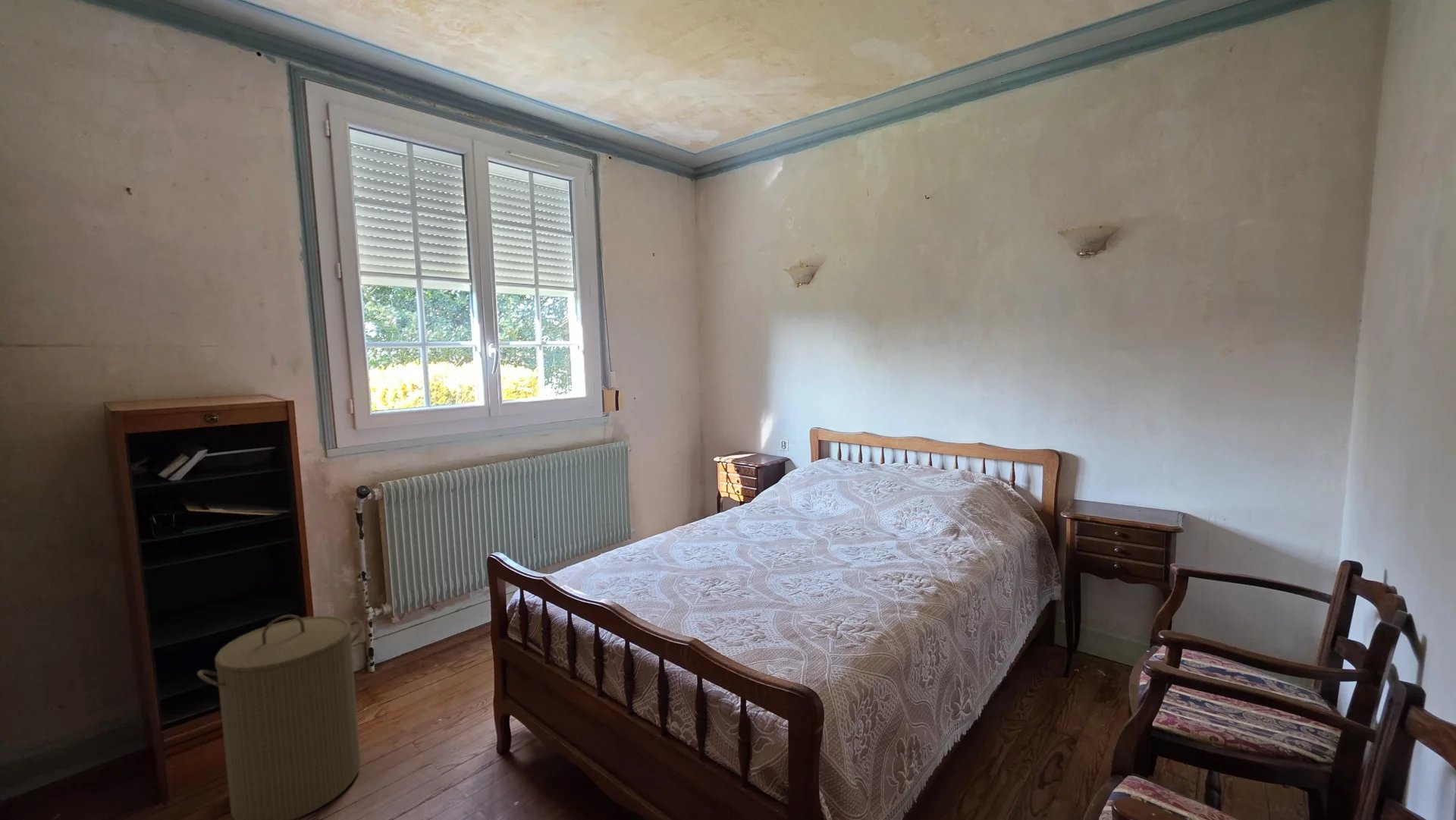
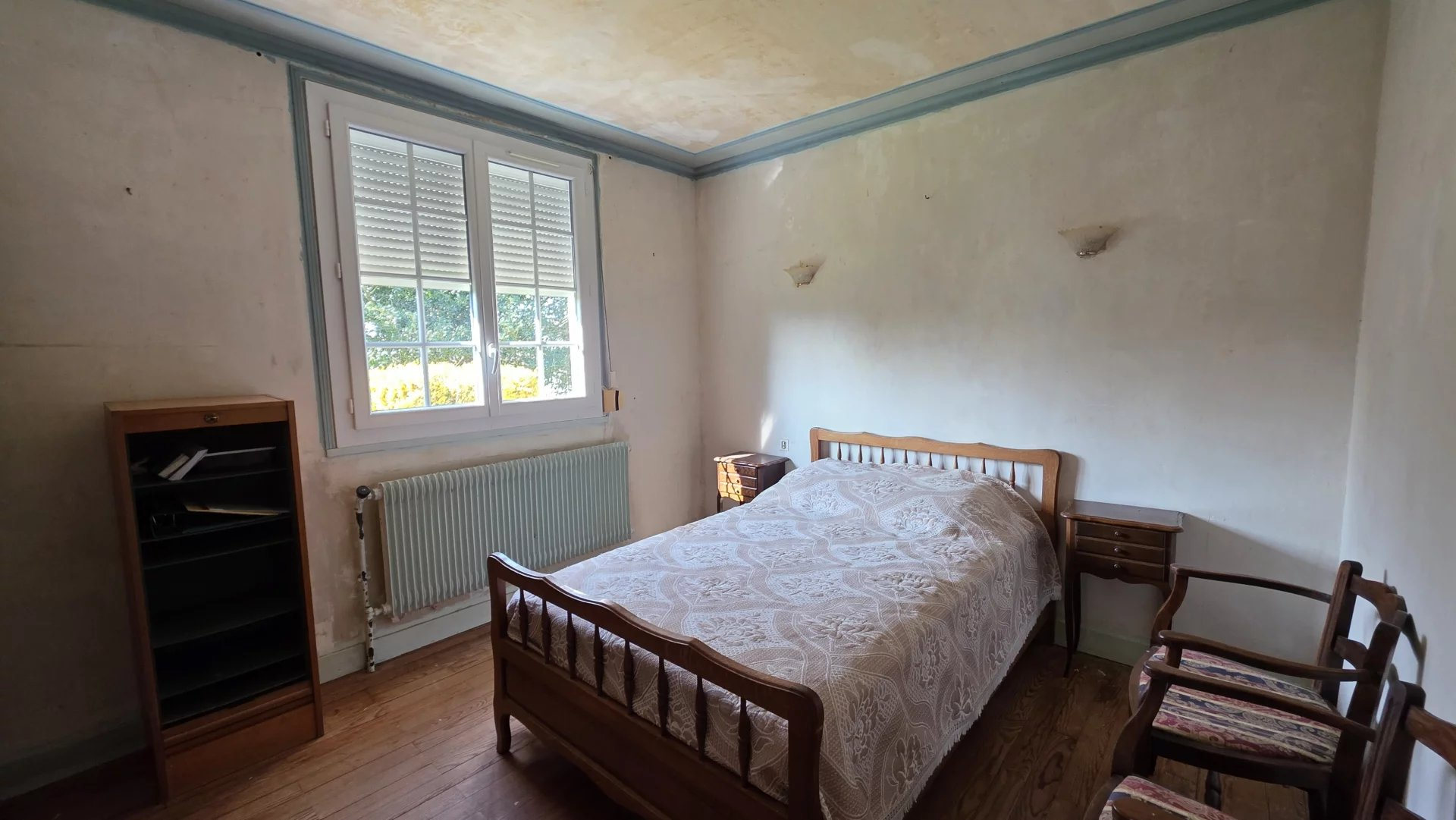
- laundry hamper (292, 702)
